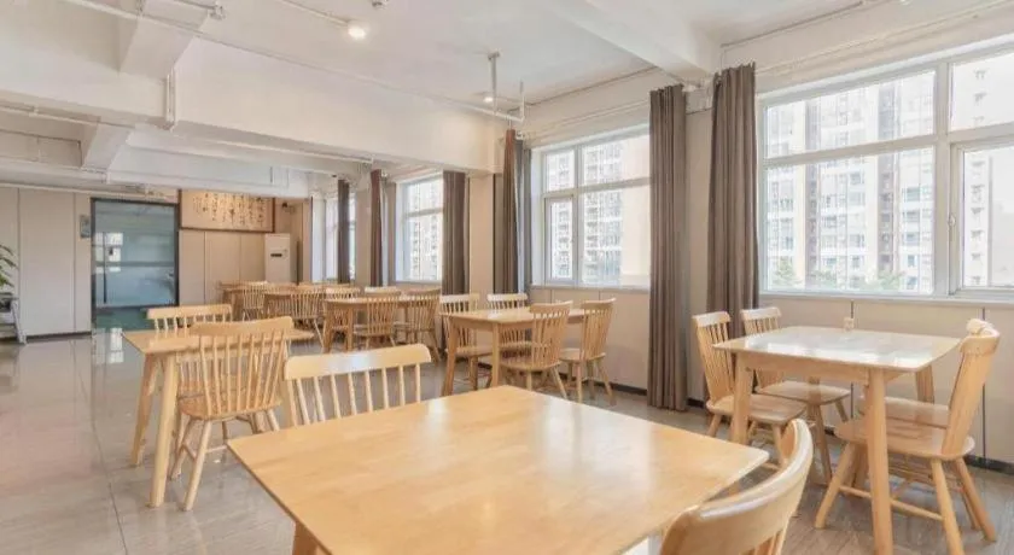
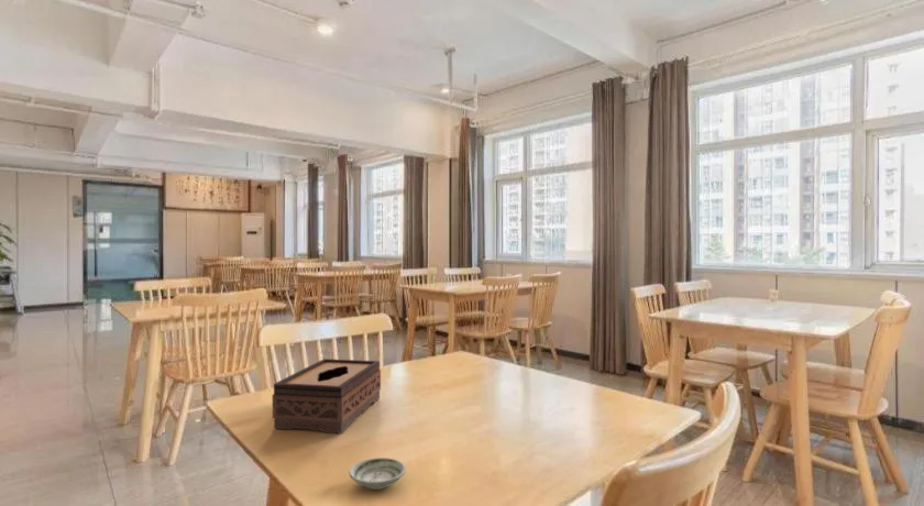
+ saucer (377, 475)
+ tissue box (331, 392)
